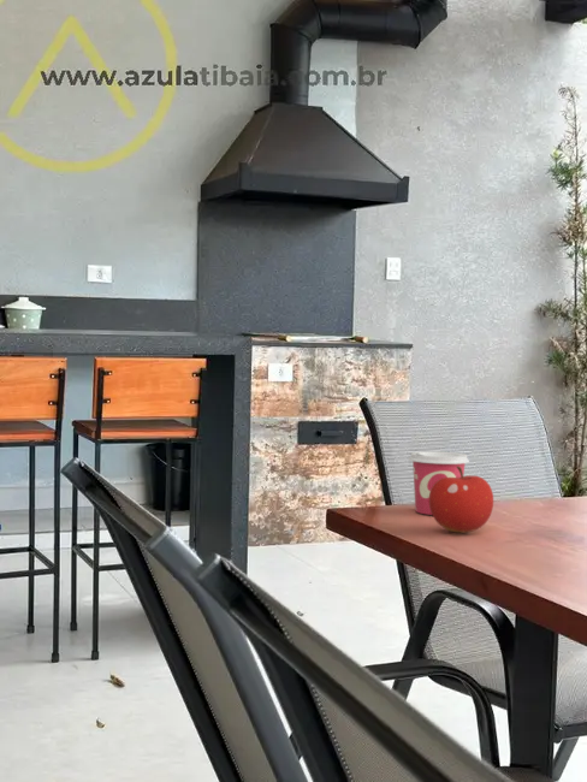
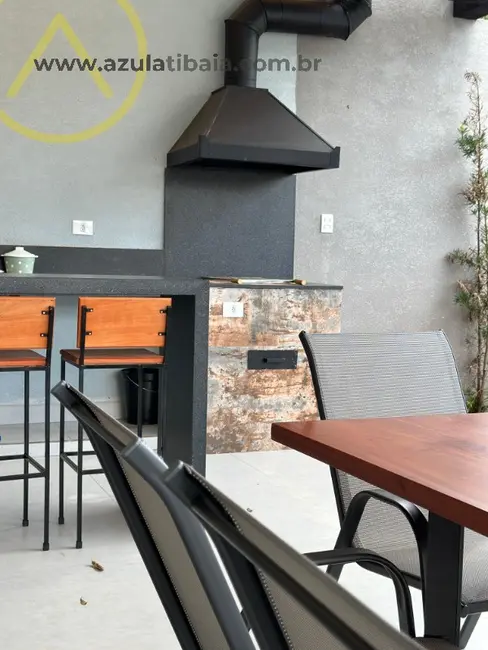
- cup (435, 481)
- fruit (461, 498)
